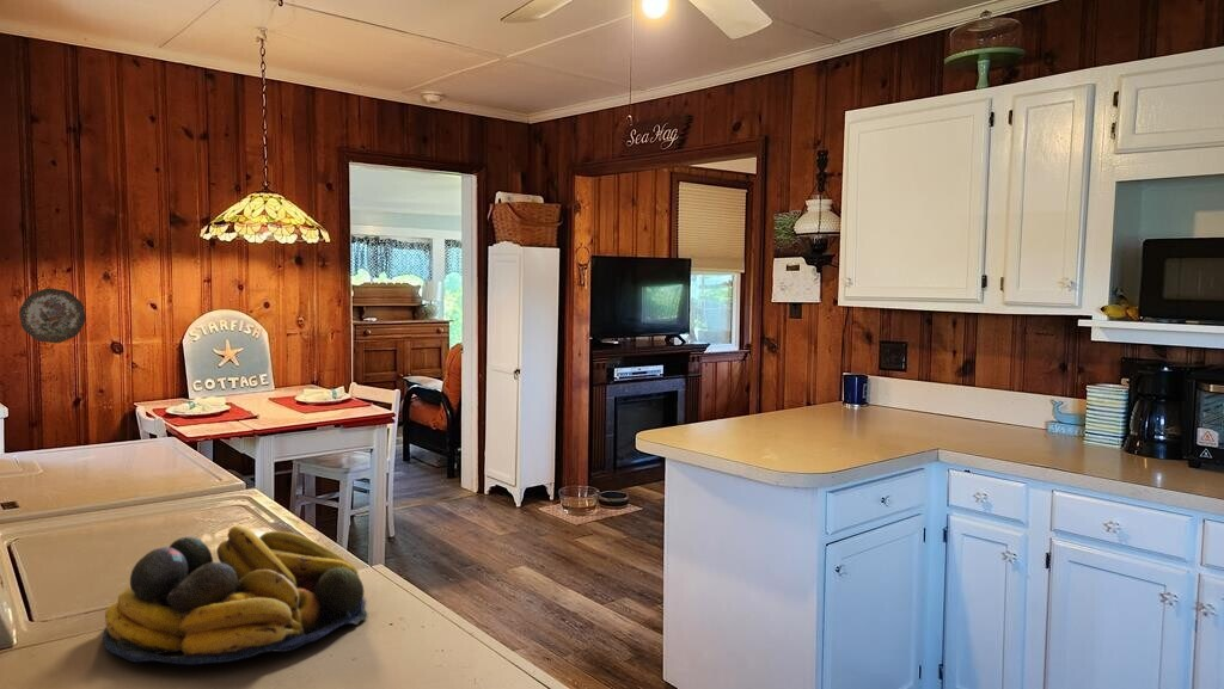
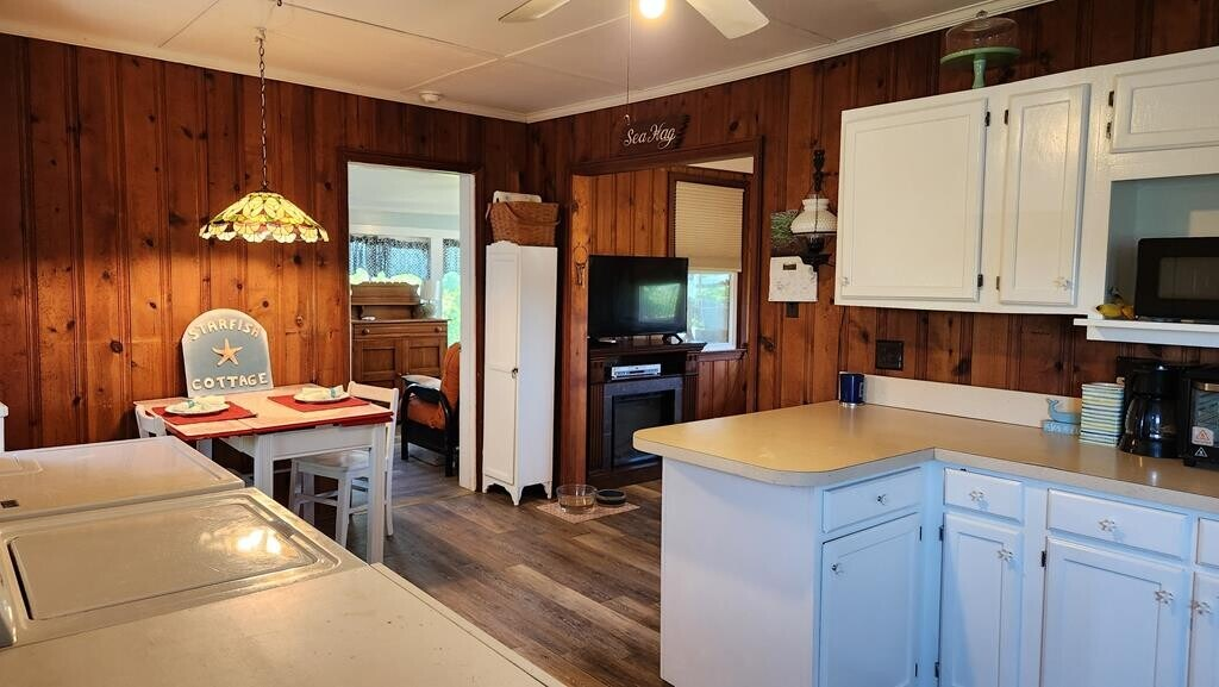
- decorative plate (53, 315)
- fruit bowl (240, 574)
